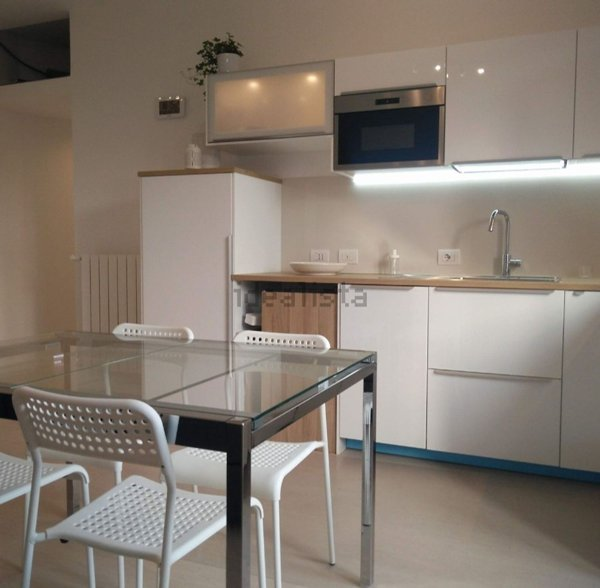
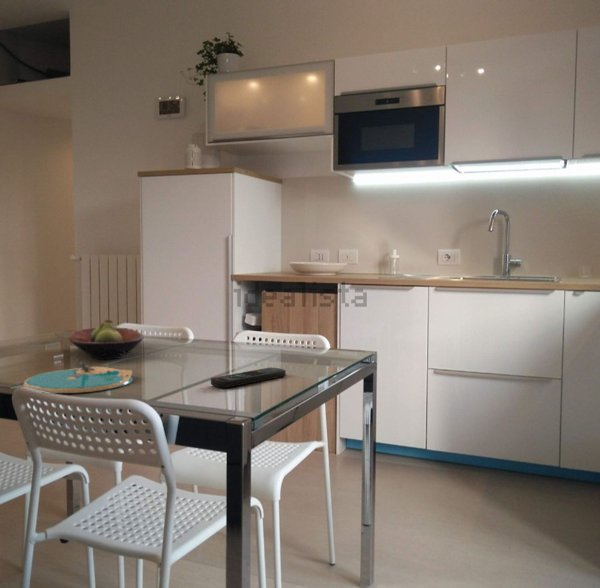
+ remote control (249, 376)
+ fruit bowl (106, 336)
+ plate (79, 372)
